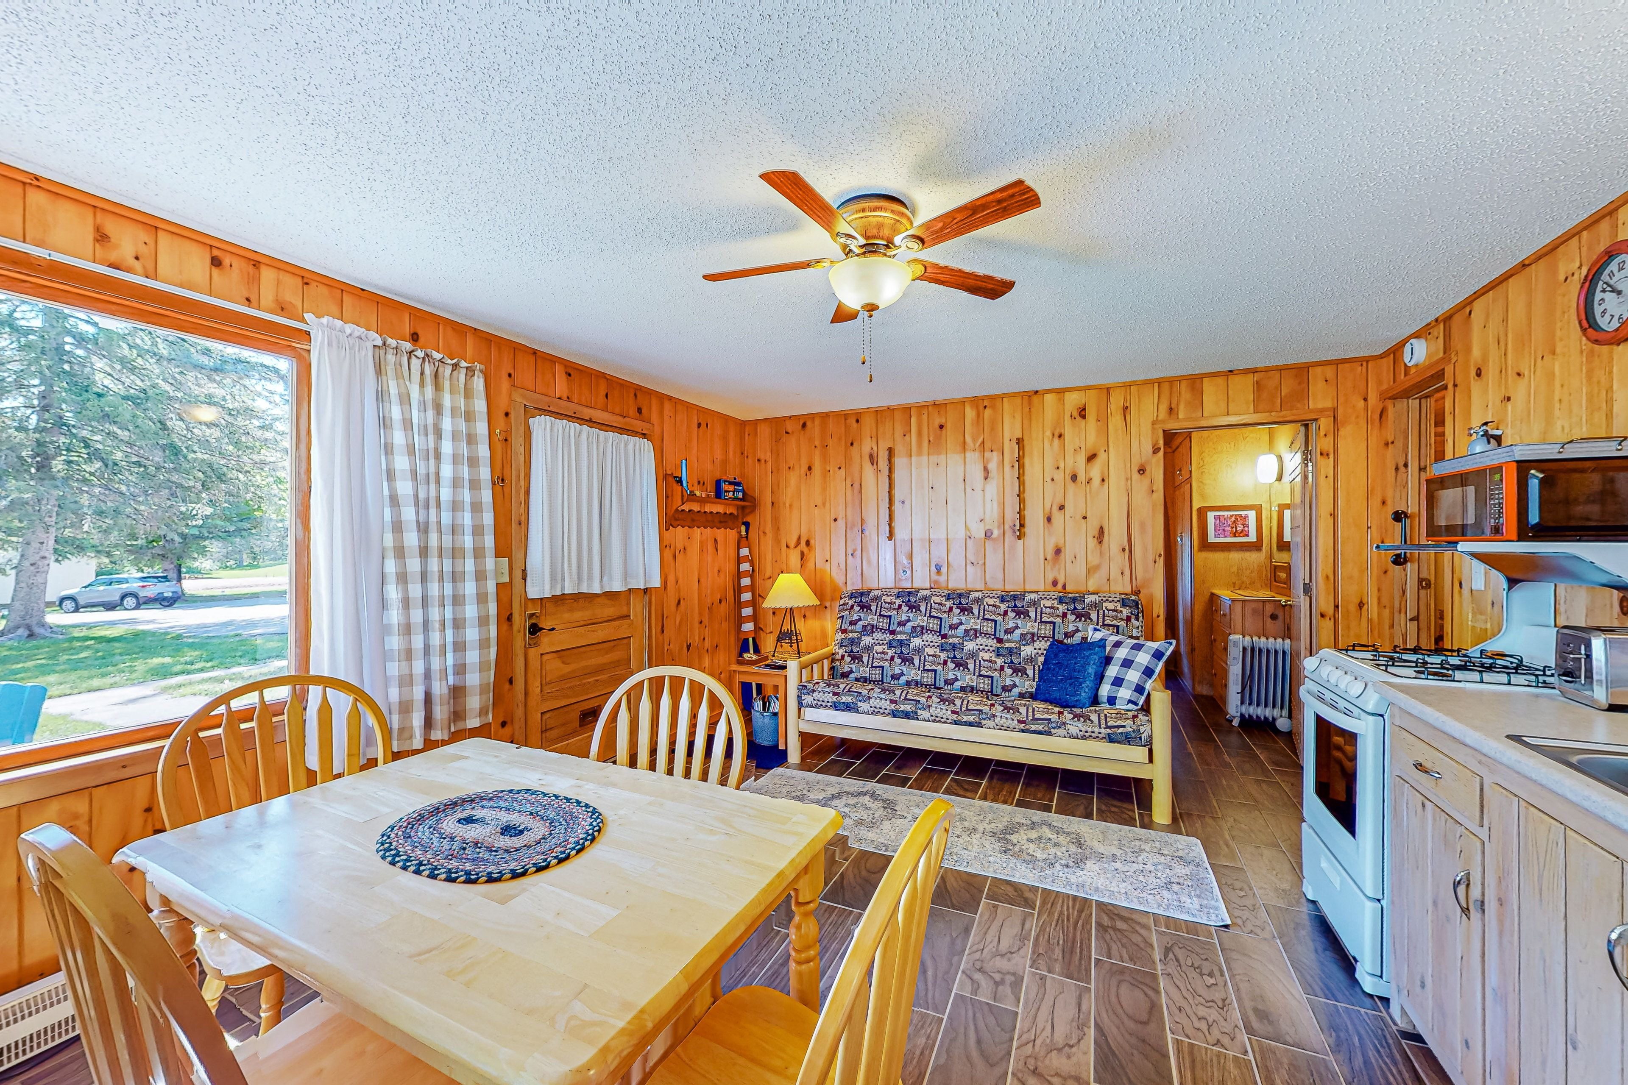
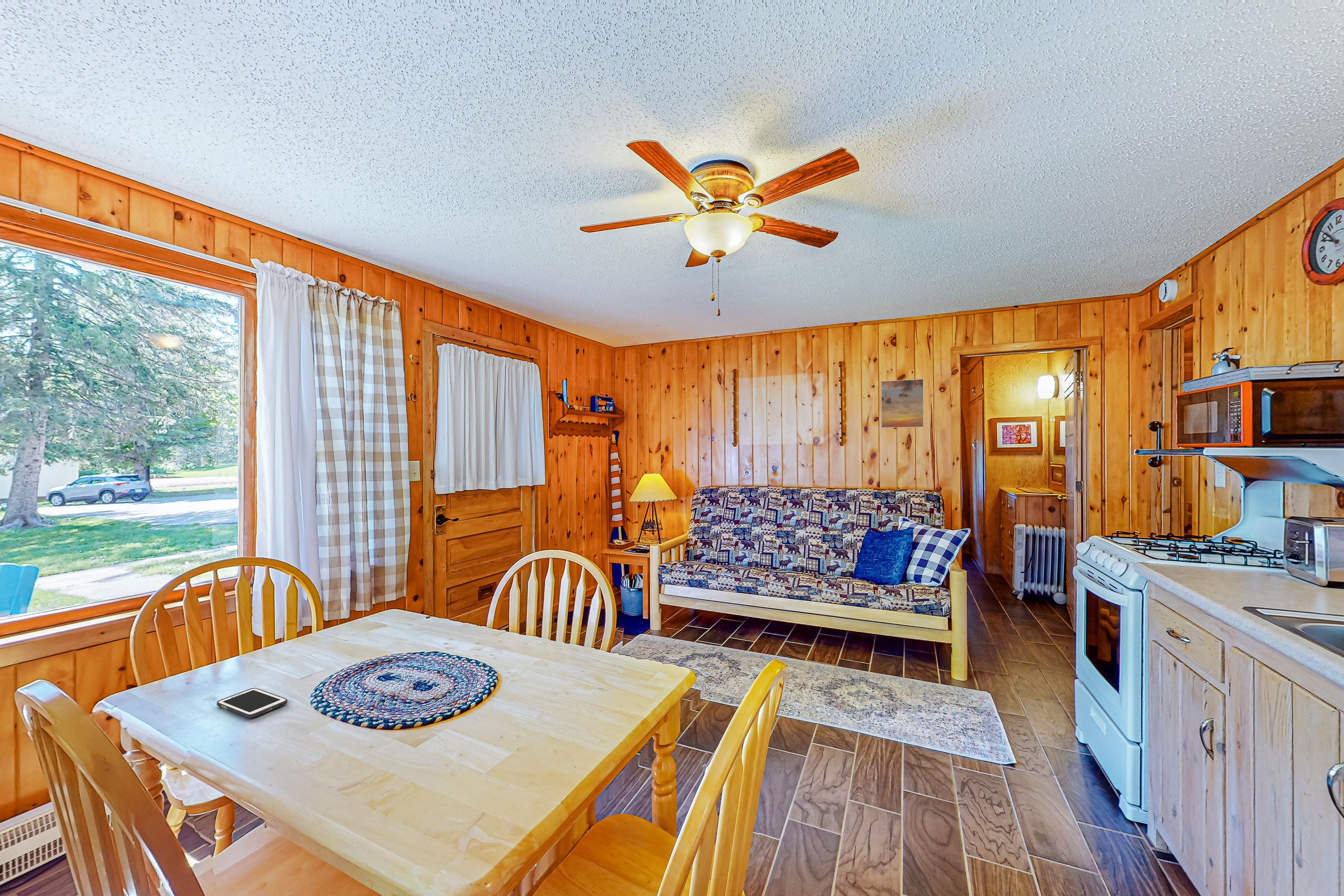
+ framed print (902, 404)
+ cell phone (252, 702)
